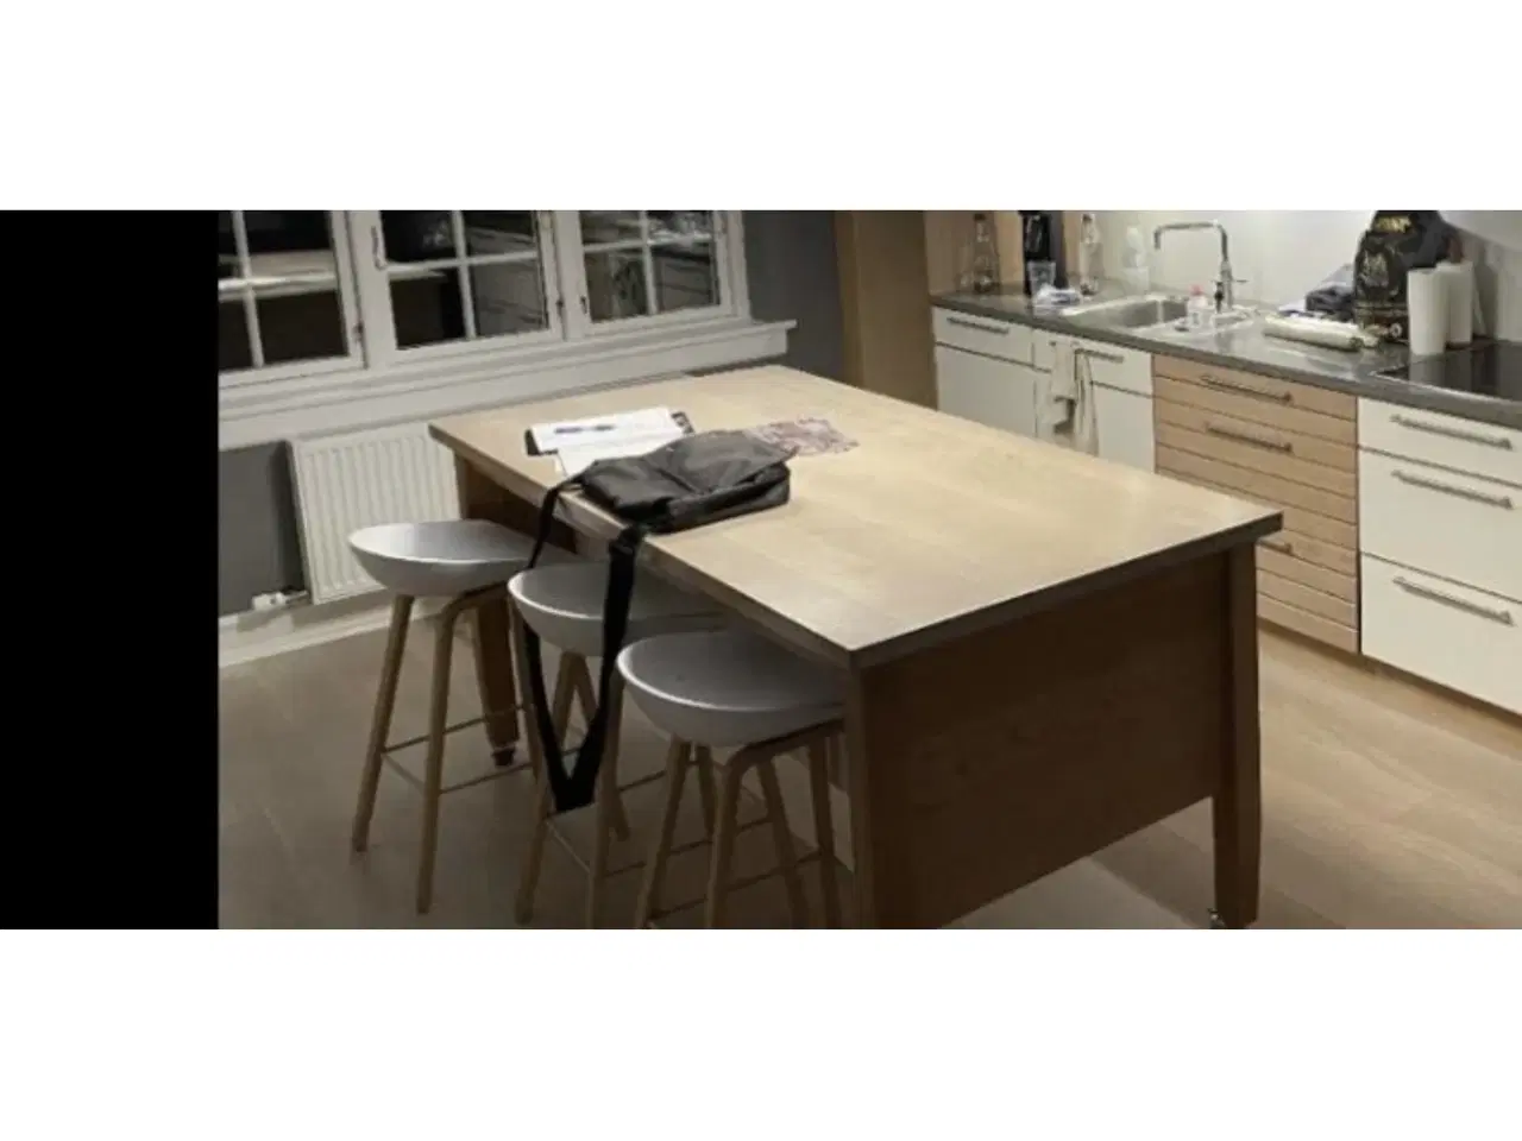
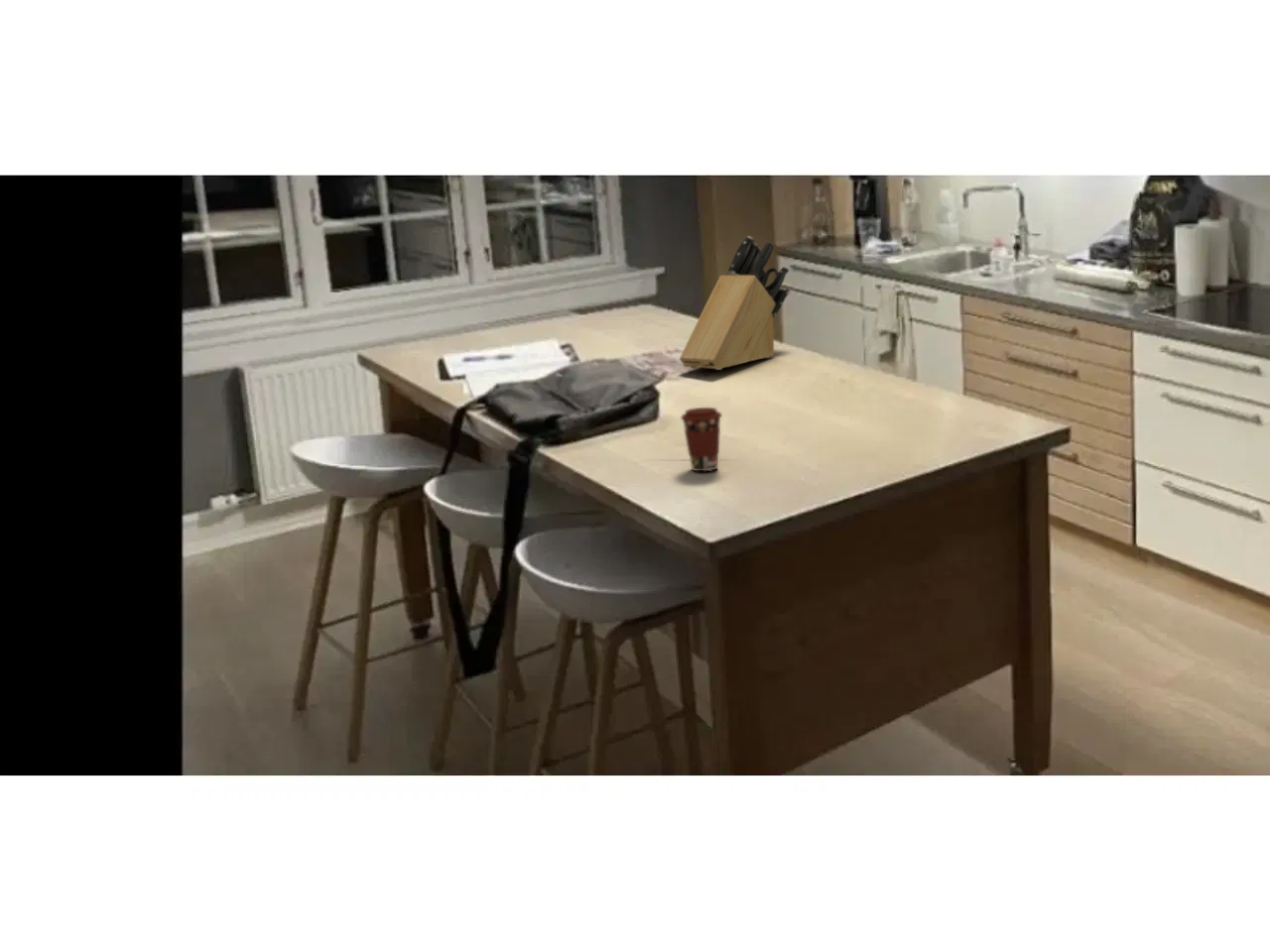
+ knife block (735, 300)
+ coffee cup (702, 439)
